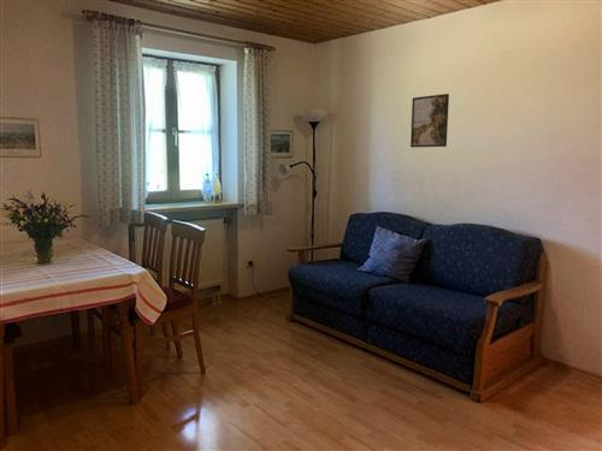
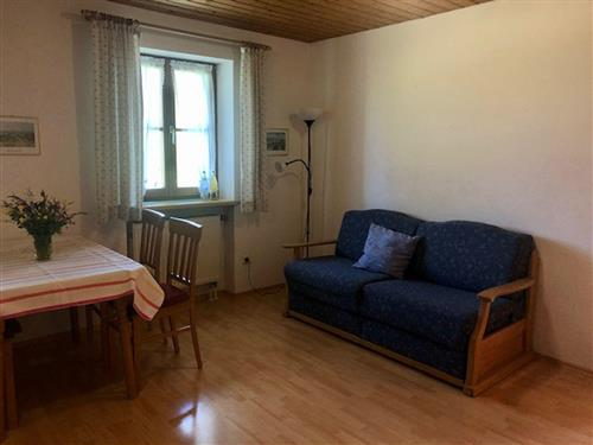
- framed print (429, 121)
